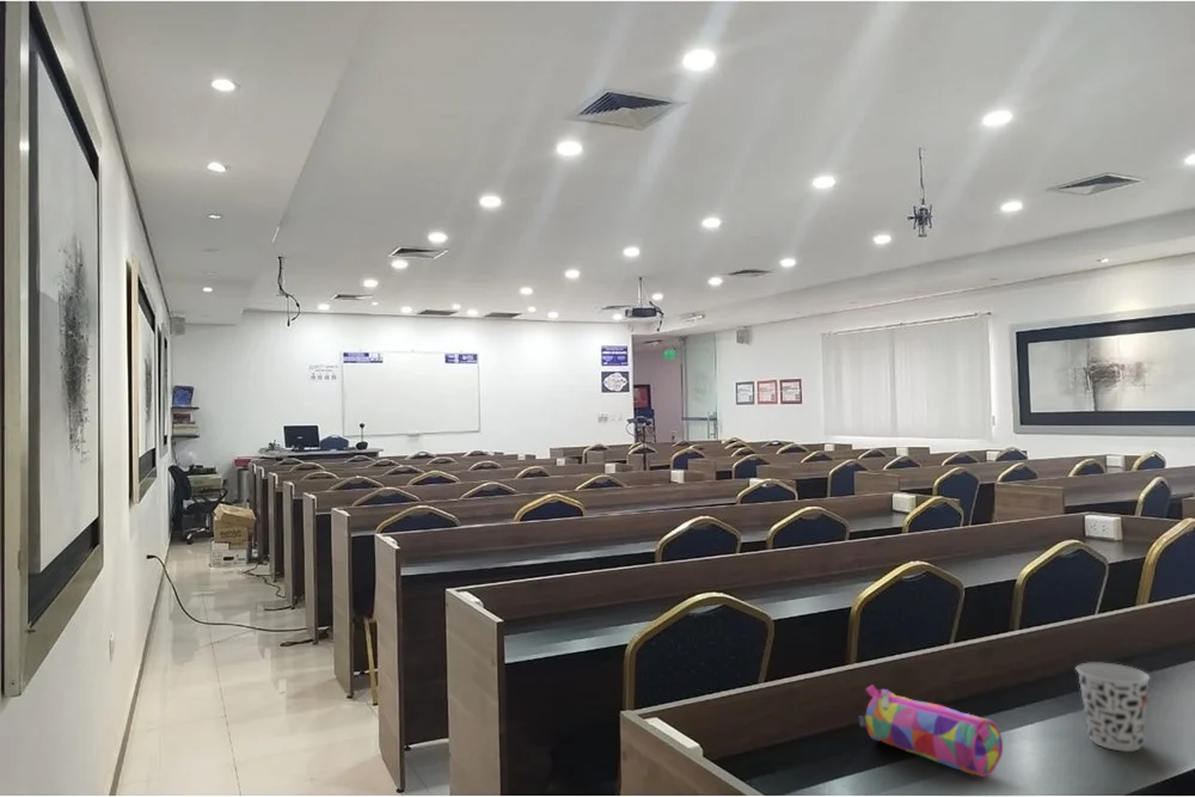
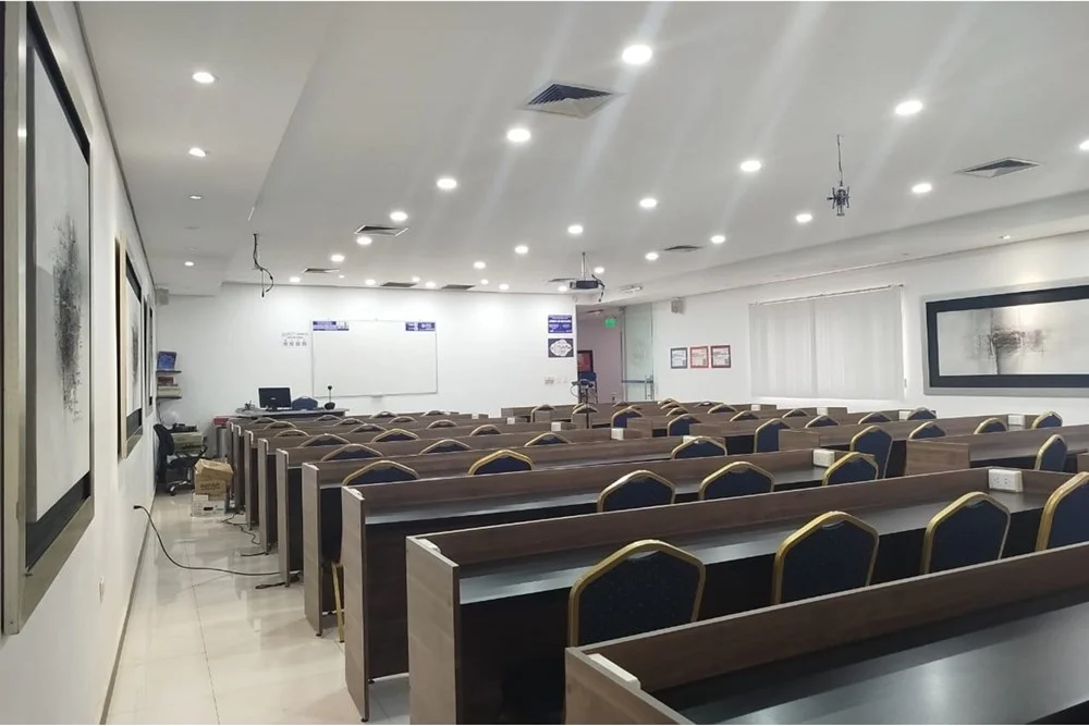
- cup (1114, 706)
- pencil case (927, 729)
